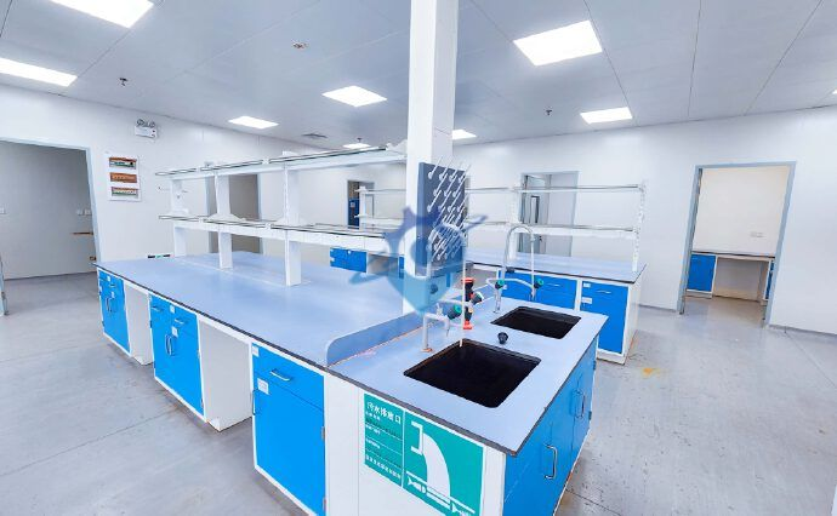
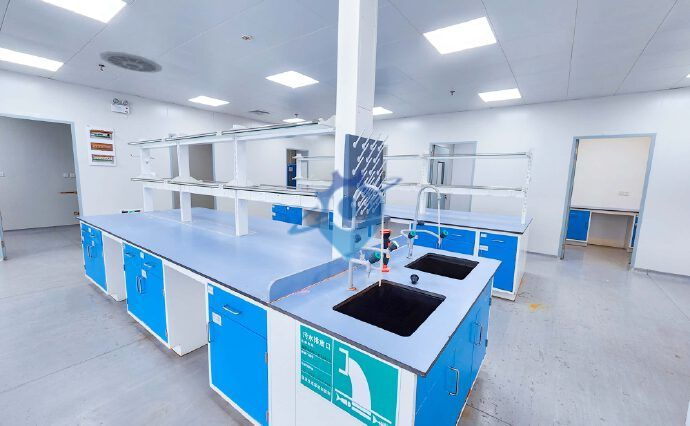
+ ceiling vent (132, 64)
